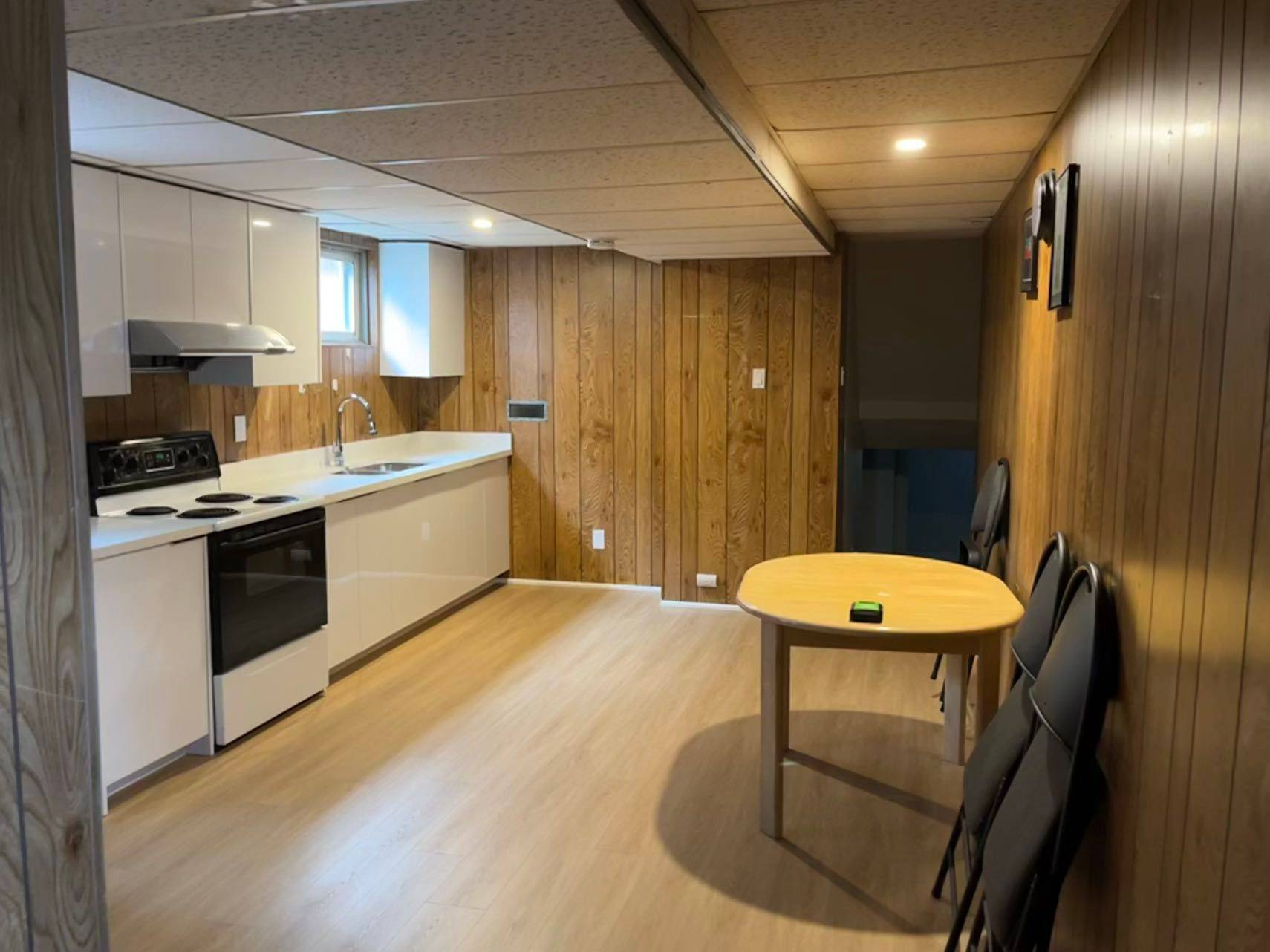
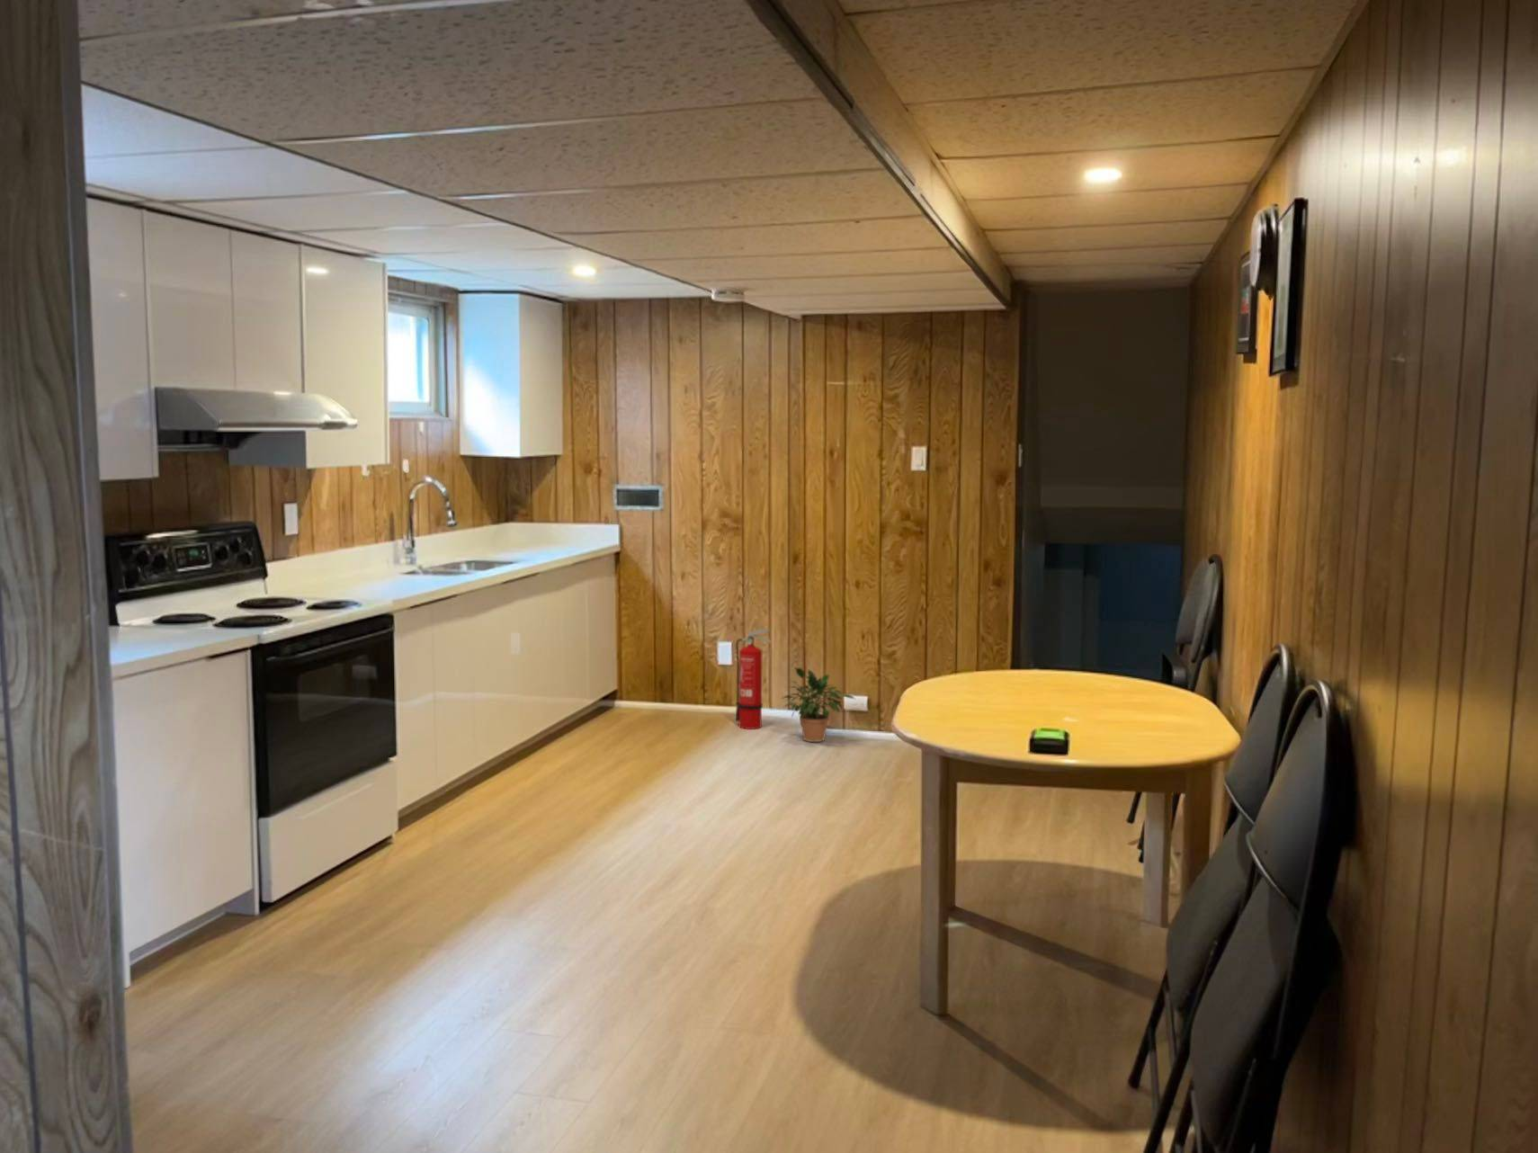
+ fire extinguisher (753, 677)
+ potted plant (820, 704)
